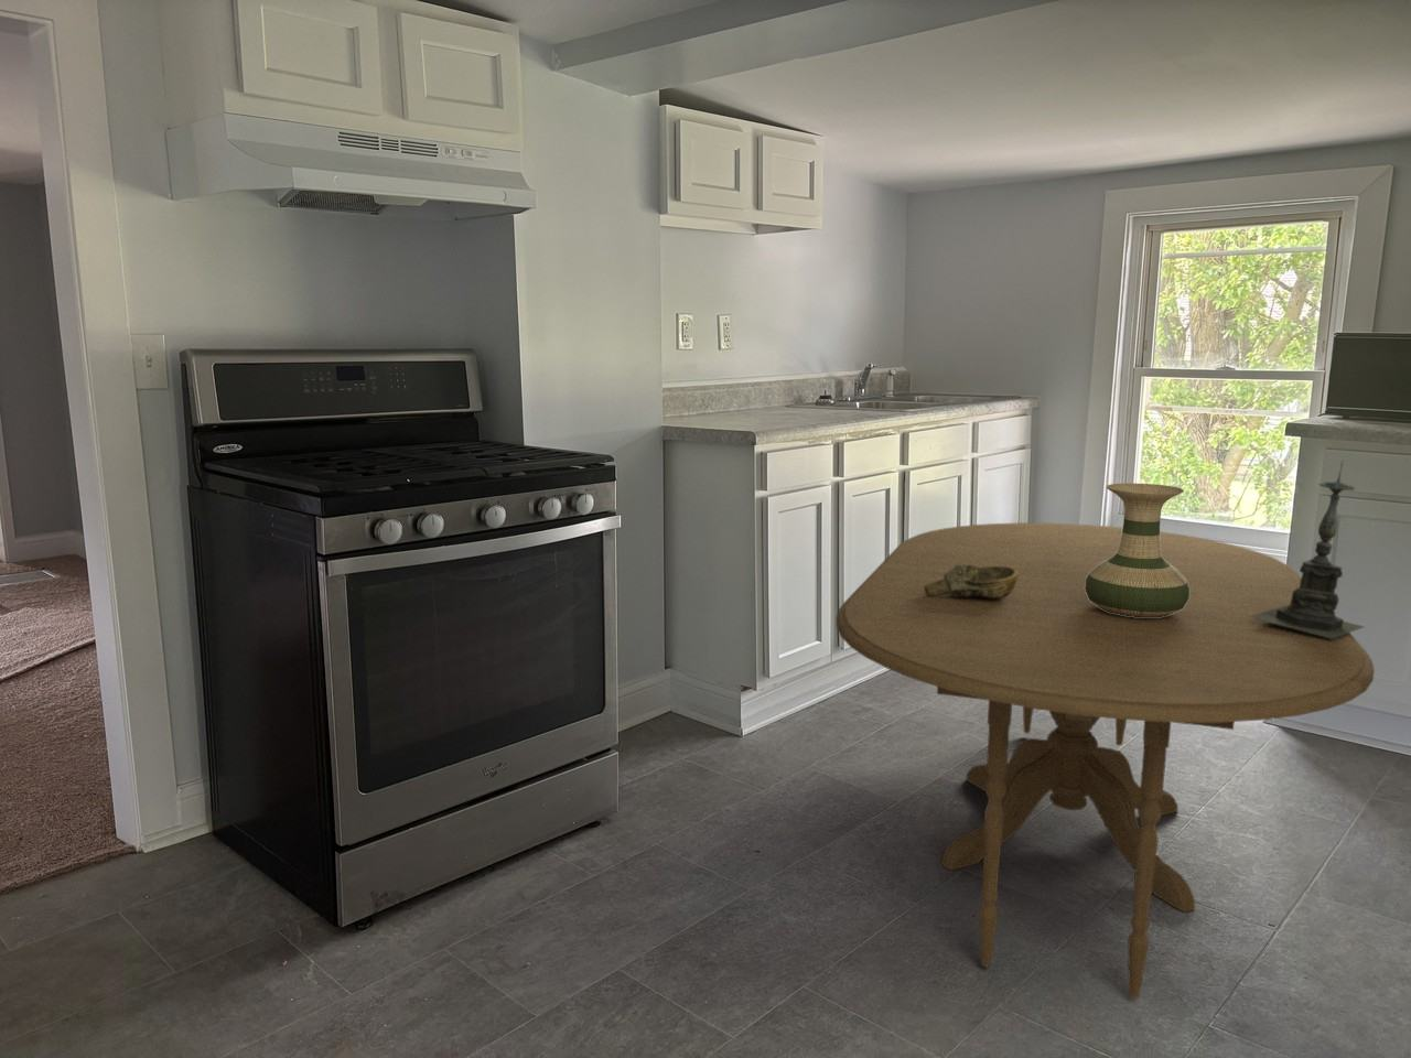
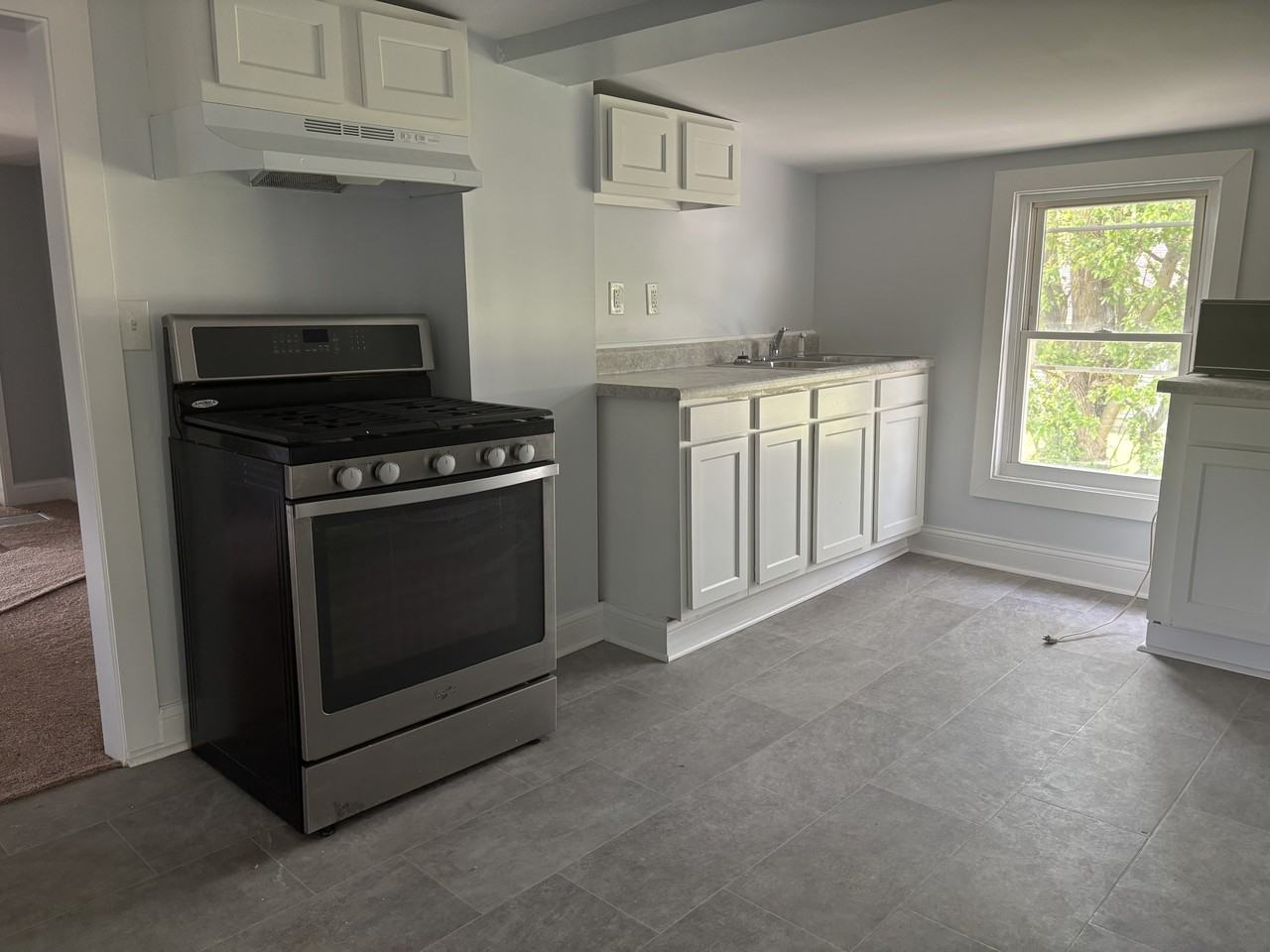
- decorative bowl (971, 580)
- dining table (1074, 712)
- candle holder (1317, 545)
- vase (1139, 549)
